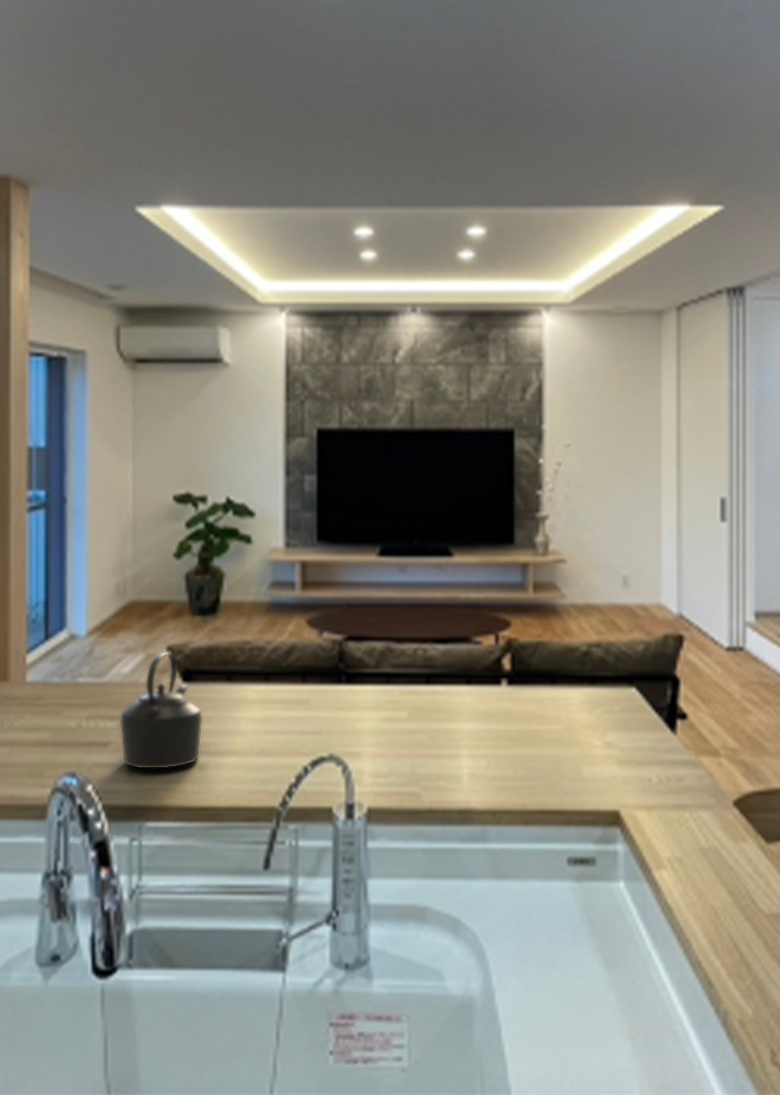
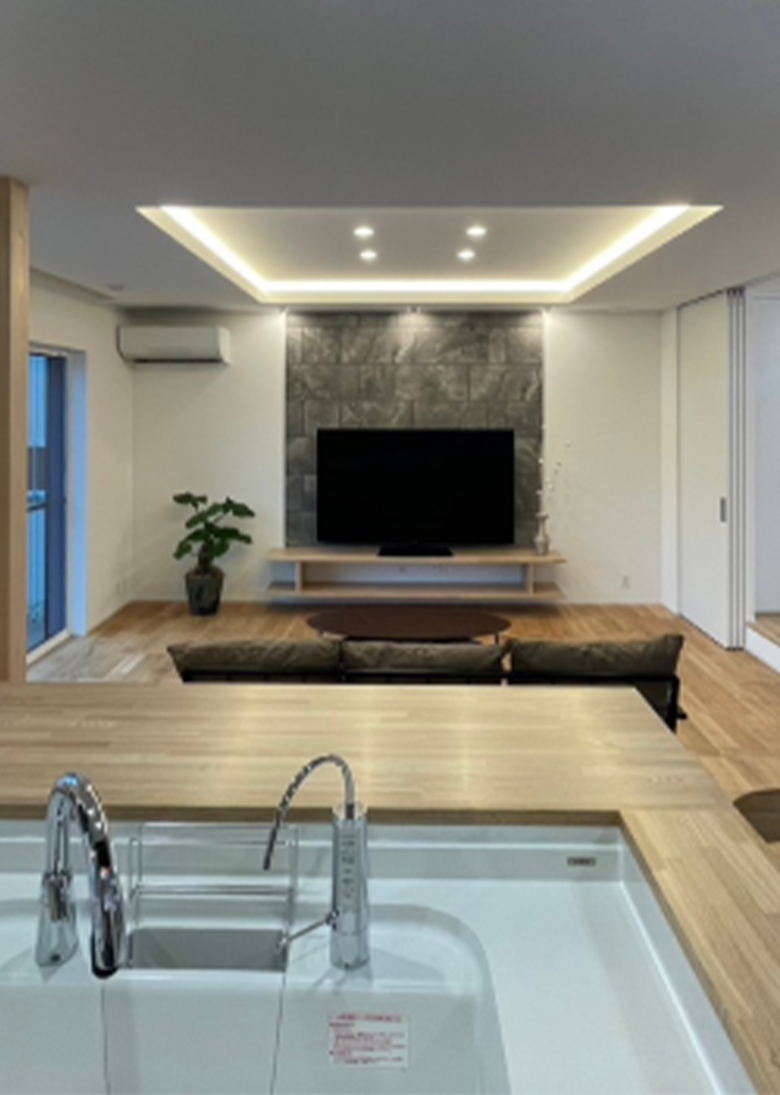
- kettle (167, 702)
